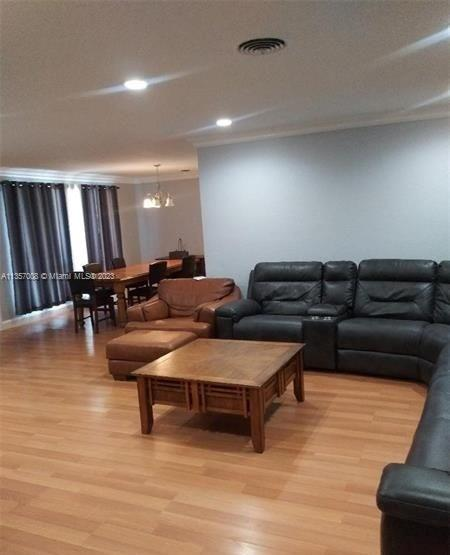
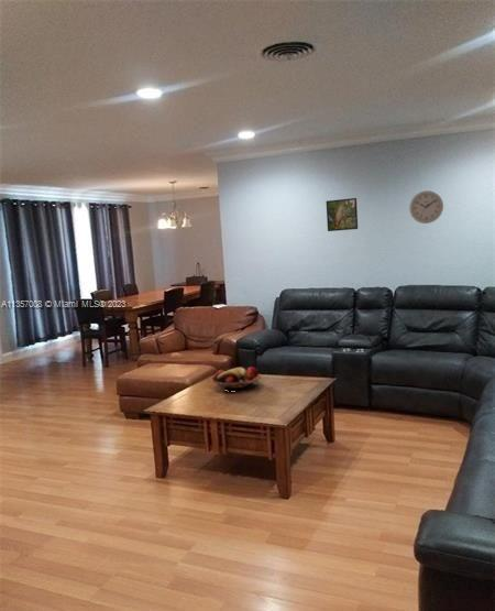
+ fruit basket (237, 377)
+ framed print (341, 215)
+ wall clock (426, 207)
